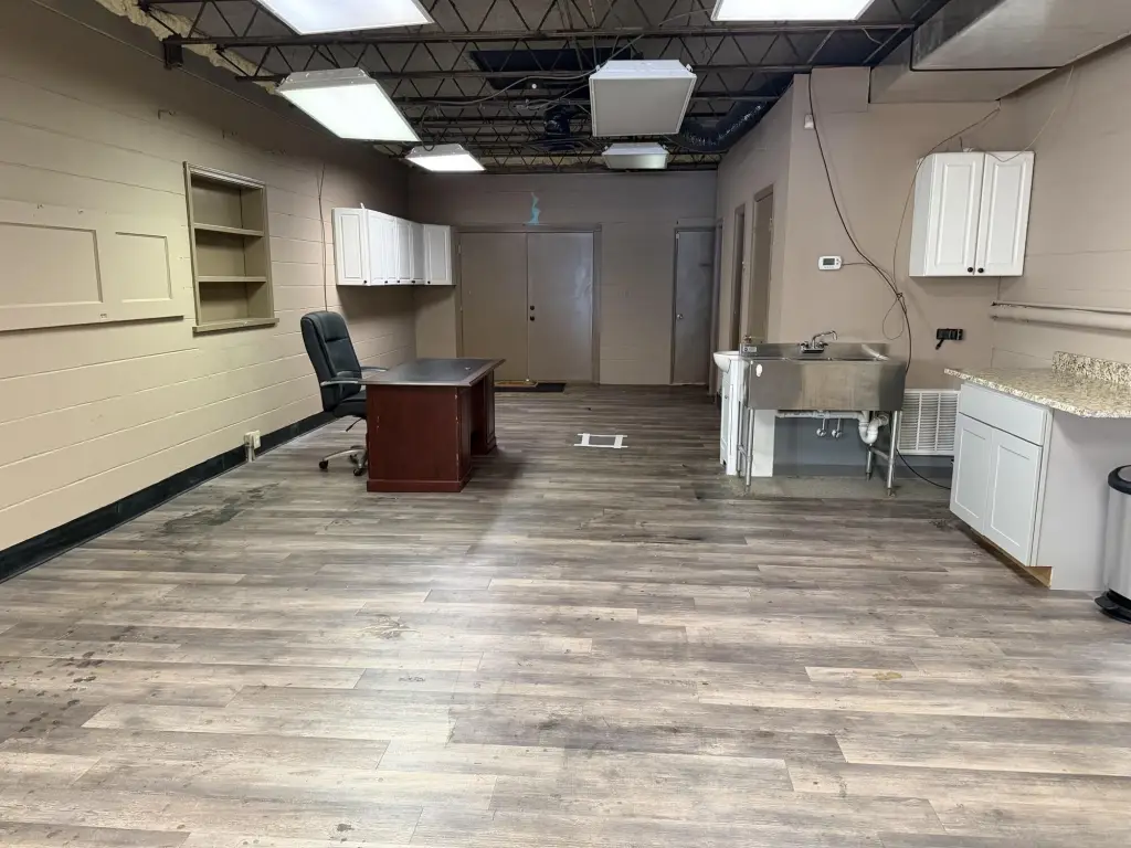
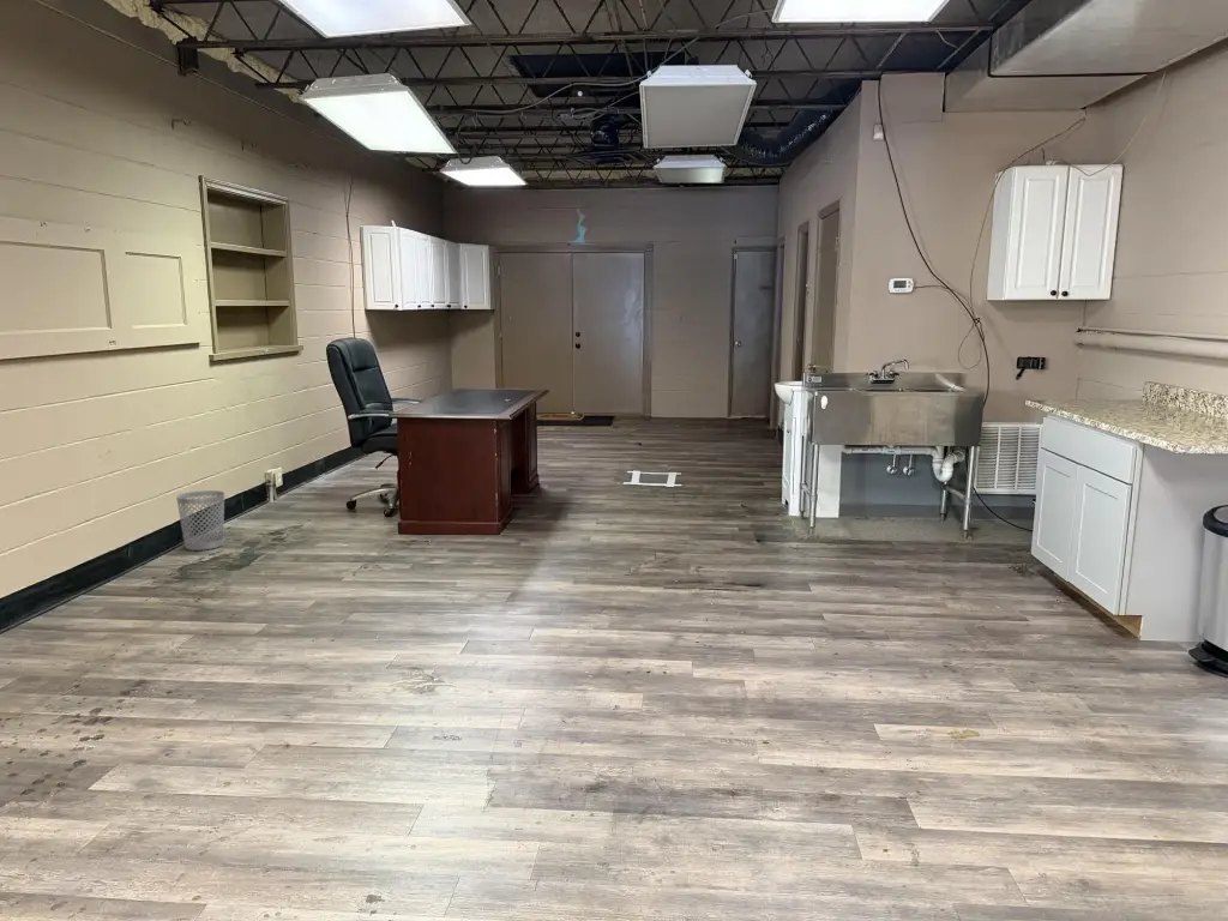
+ wastebasket (201, 519)
